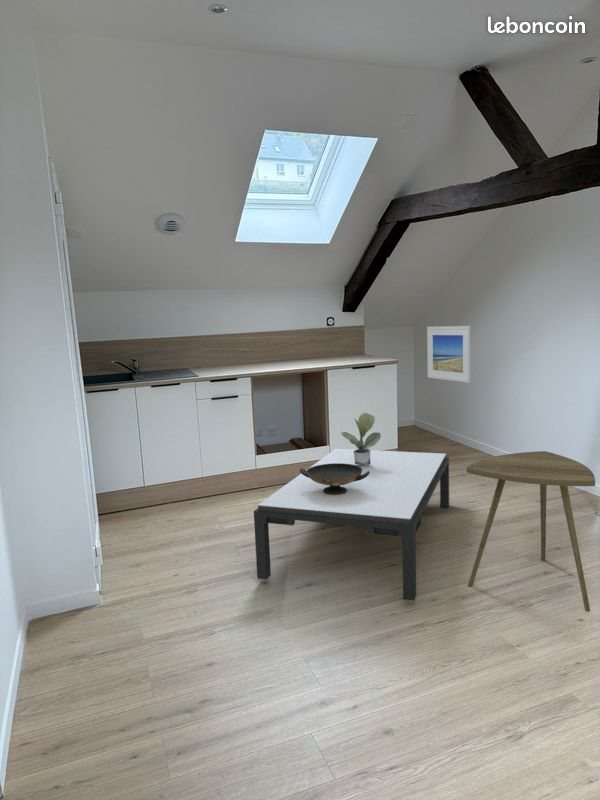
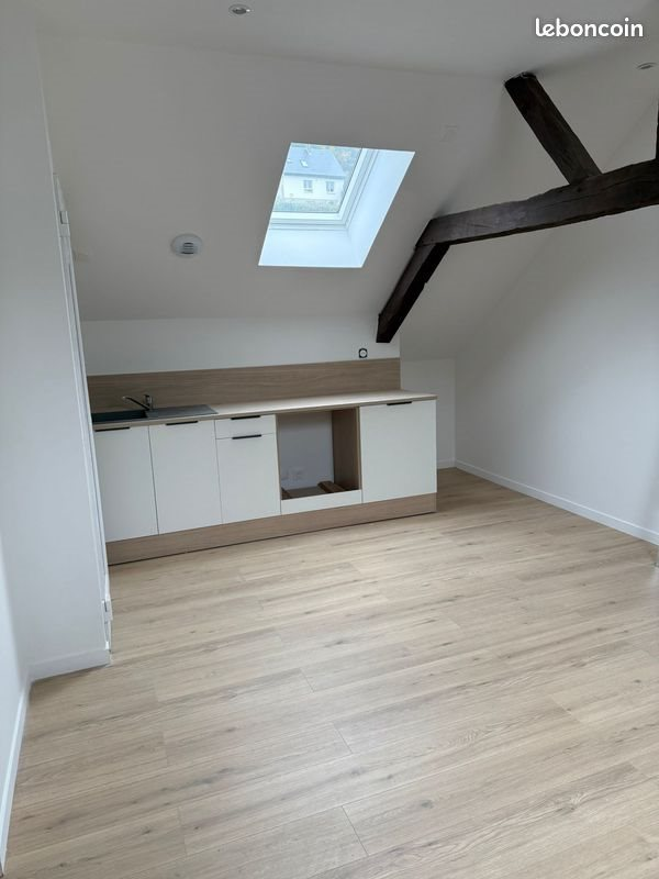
- coffee table (365, 507)
- potted plant (359, 441)
- decorative bowl (334, 480)
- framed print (447, 353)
- side table (541, 525)
